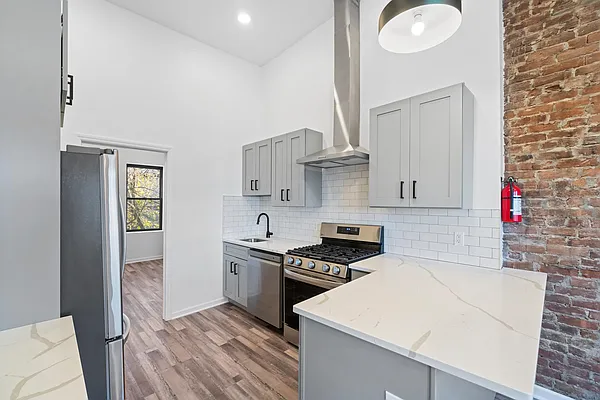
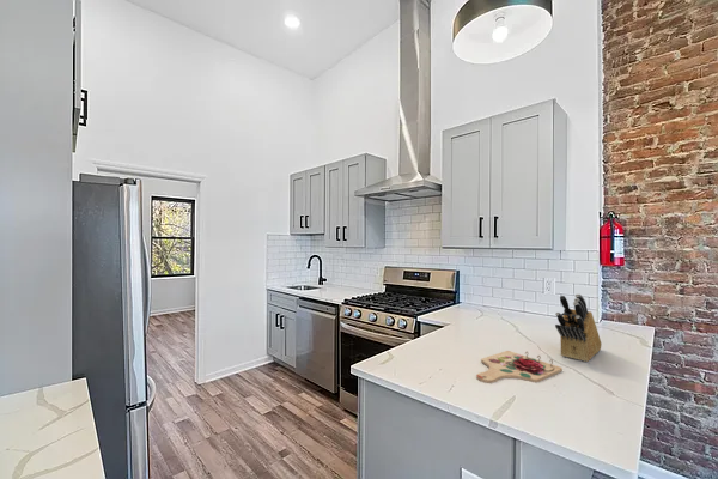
+ knife block (578, 322)
+ cutting board (509, 365)
